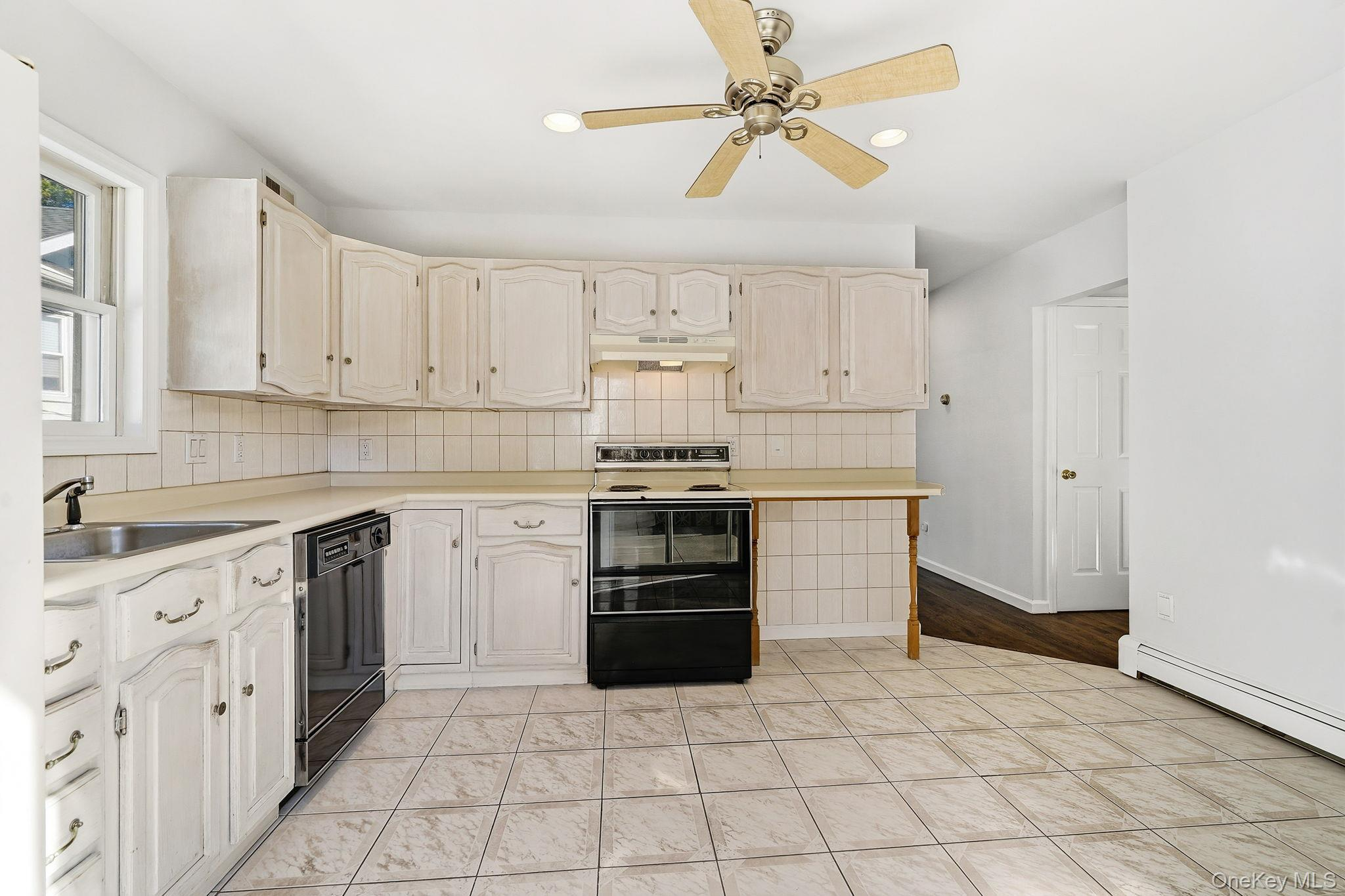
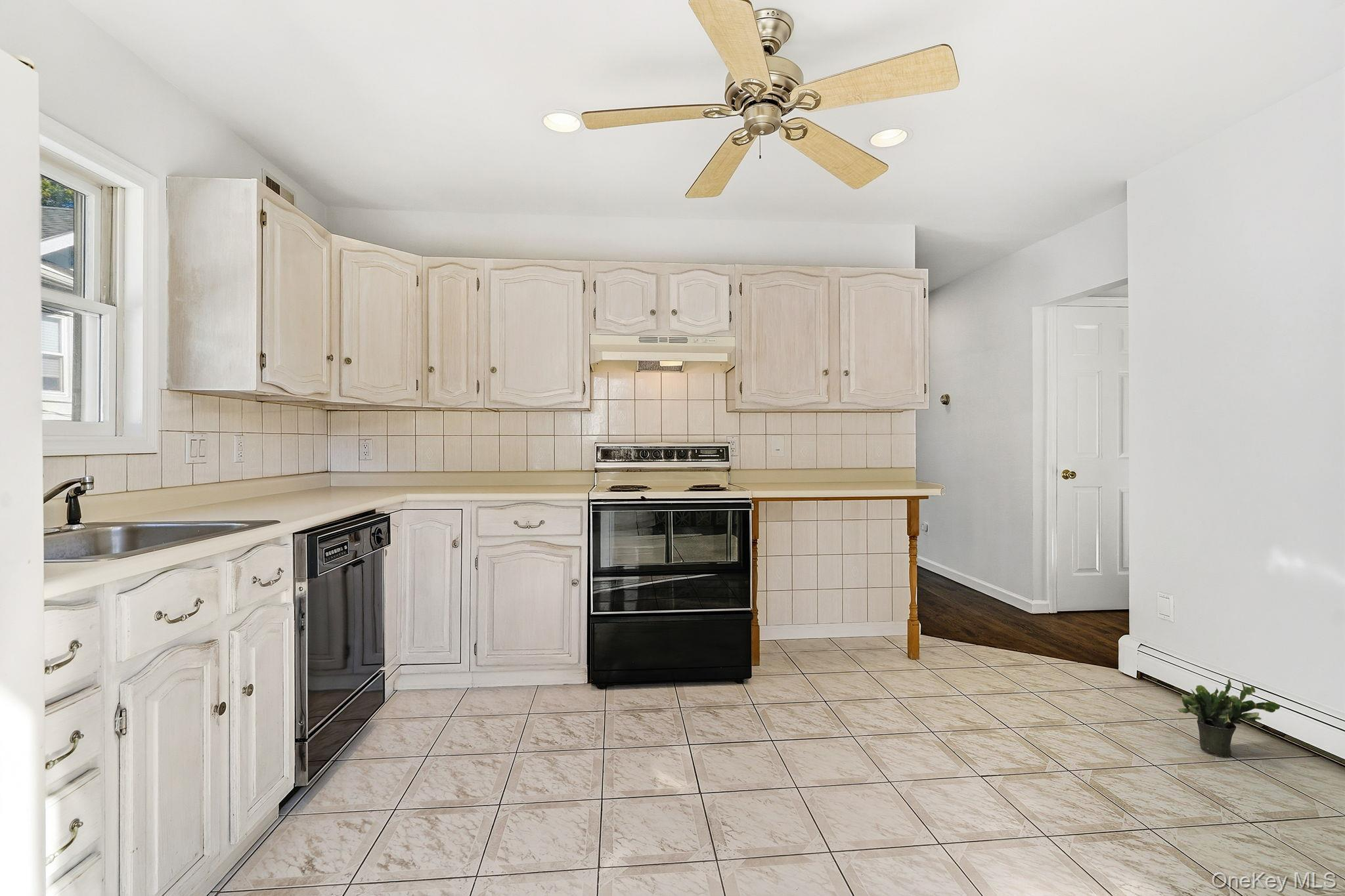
+ potted plant (1233, 714)
